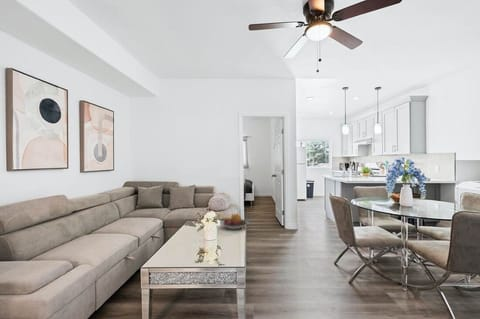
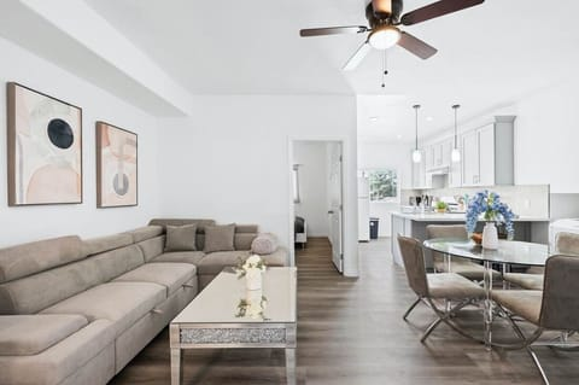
- fruit bowl (234, 221)
